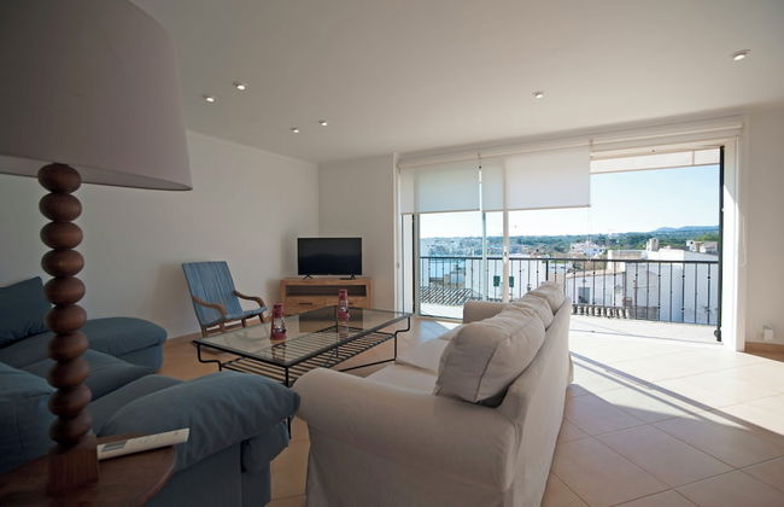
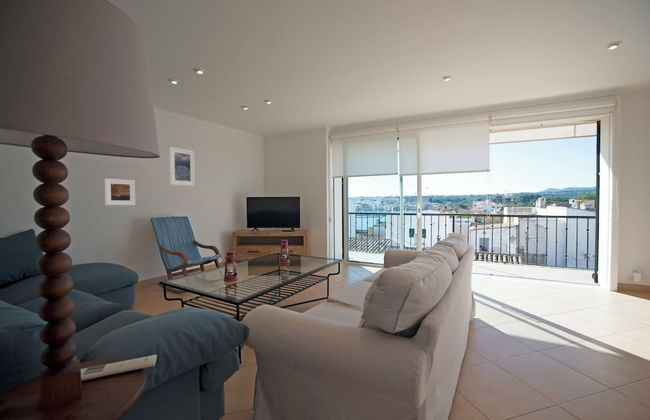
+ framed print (182, 167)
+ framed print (120, 192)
